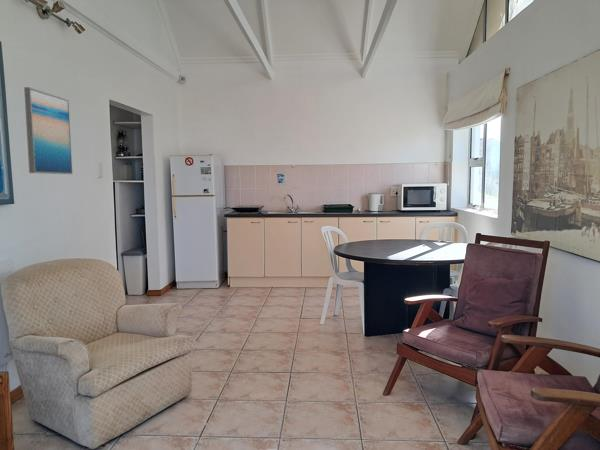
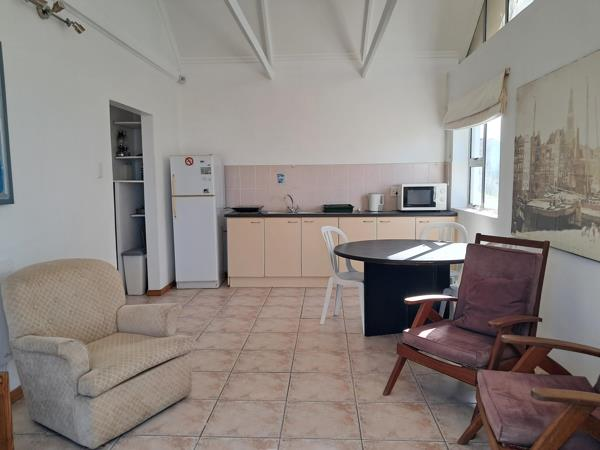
- wall art (50, 134)
